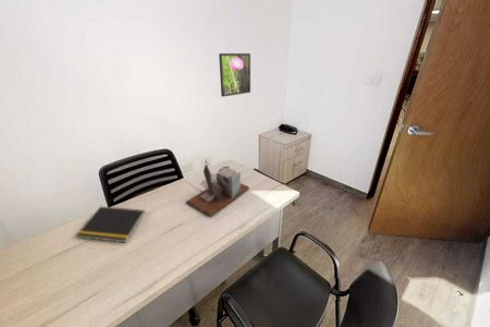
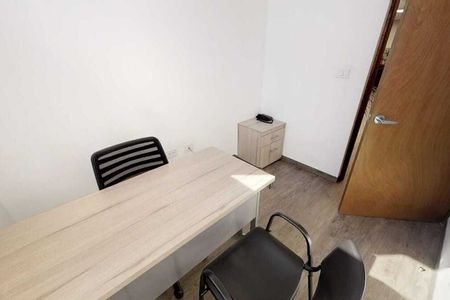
- notepad (112, 222)
- desk organizer (218, 179)
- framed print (235, 74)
